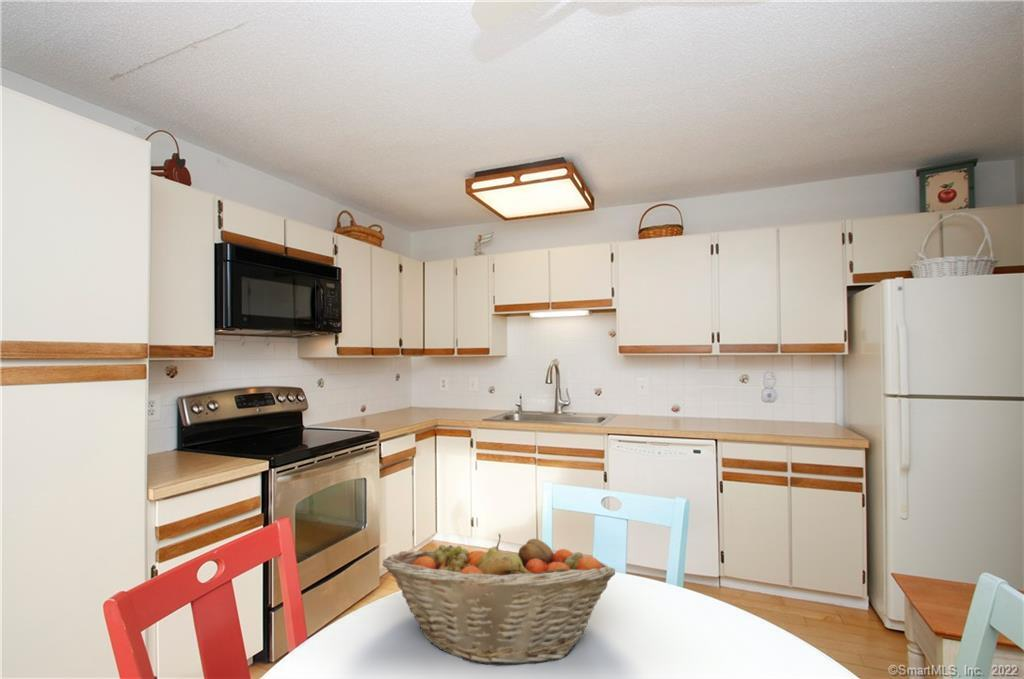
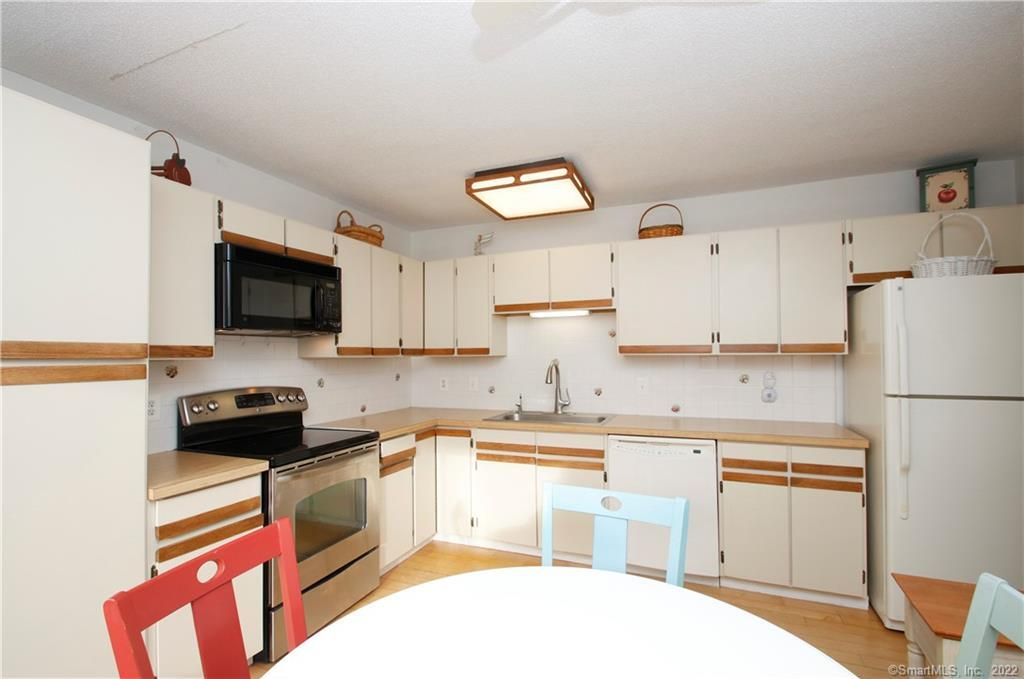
- fruit basket (497, 582)
